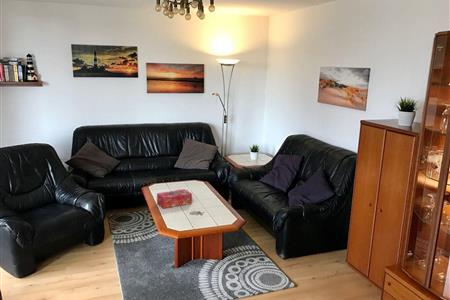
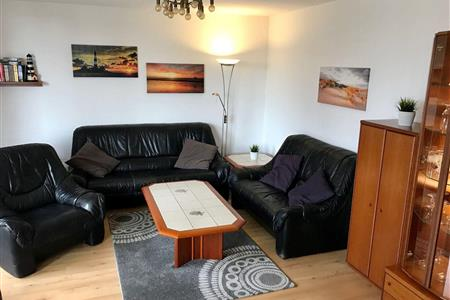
- tissue box (174, 198)
